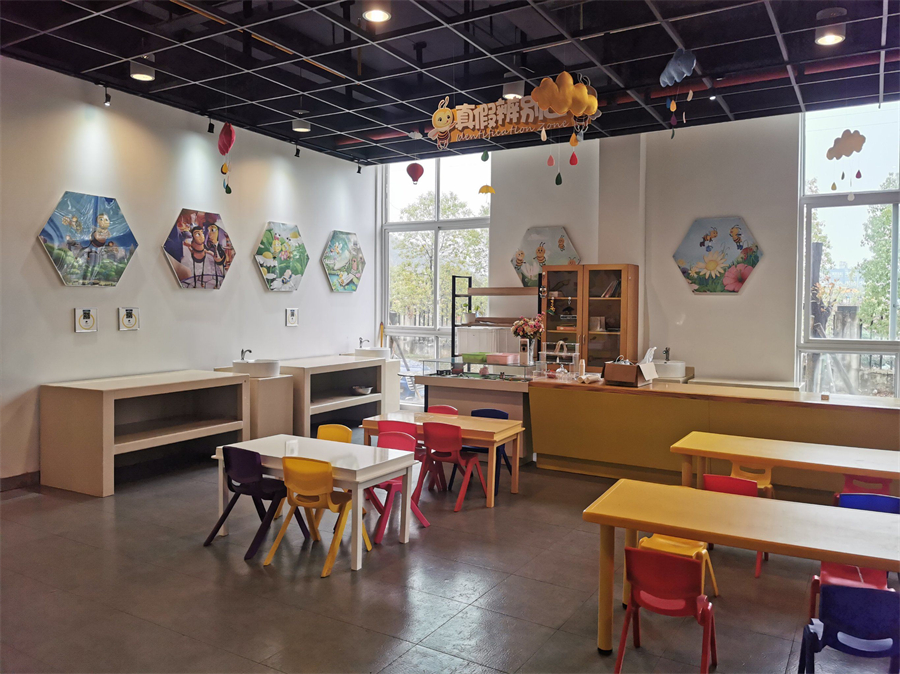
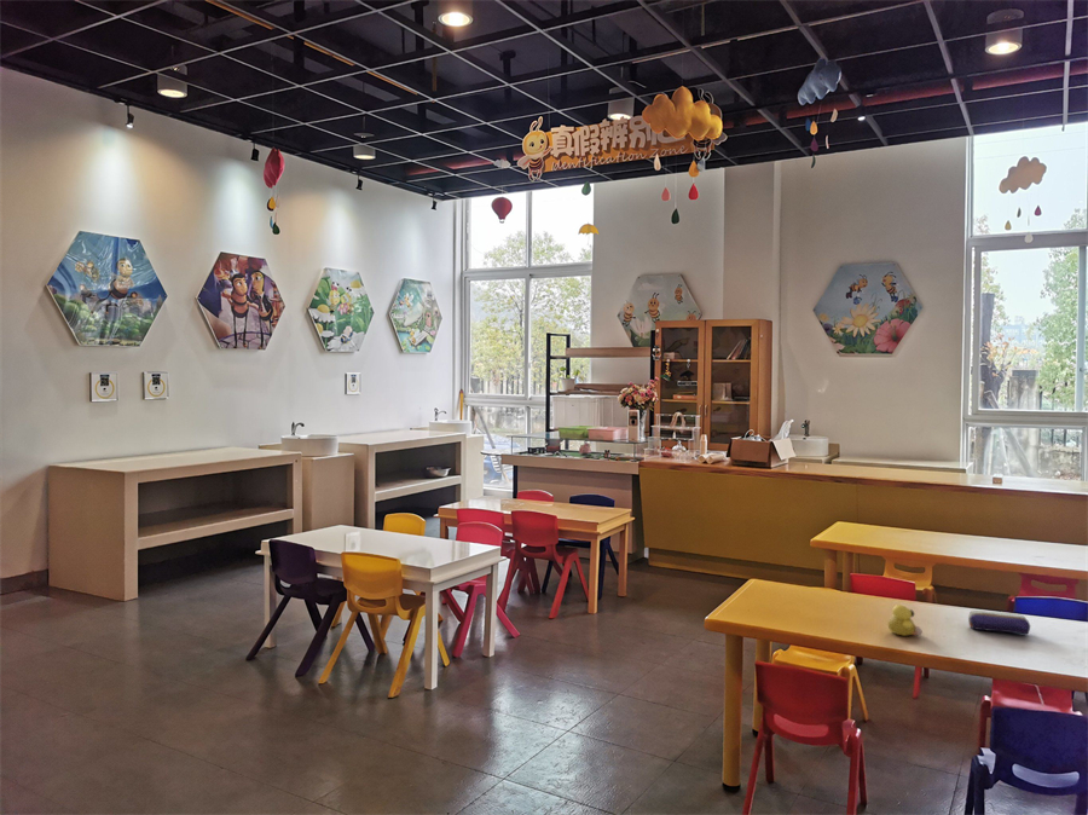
+ toy duck (903, 618)
+ pencil case (999, 622)
